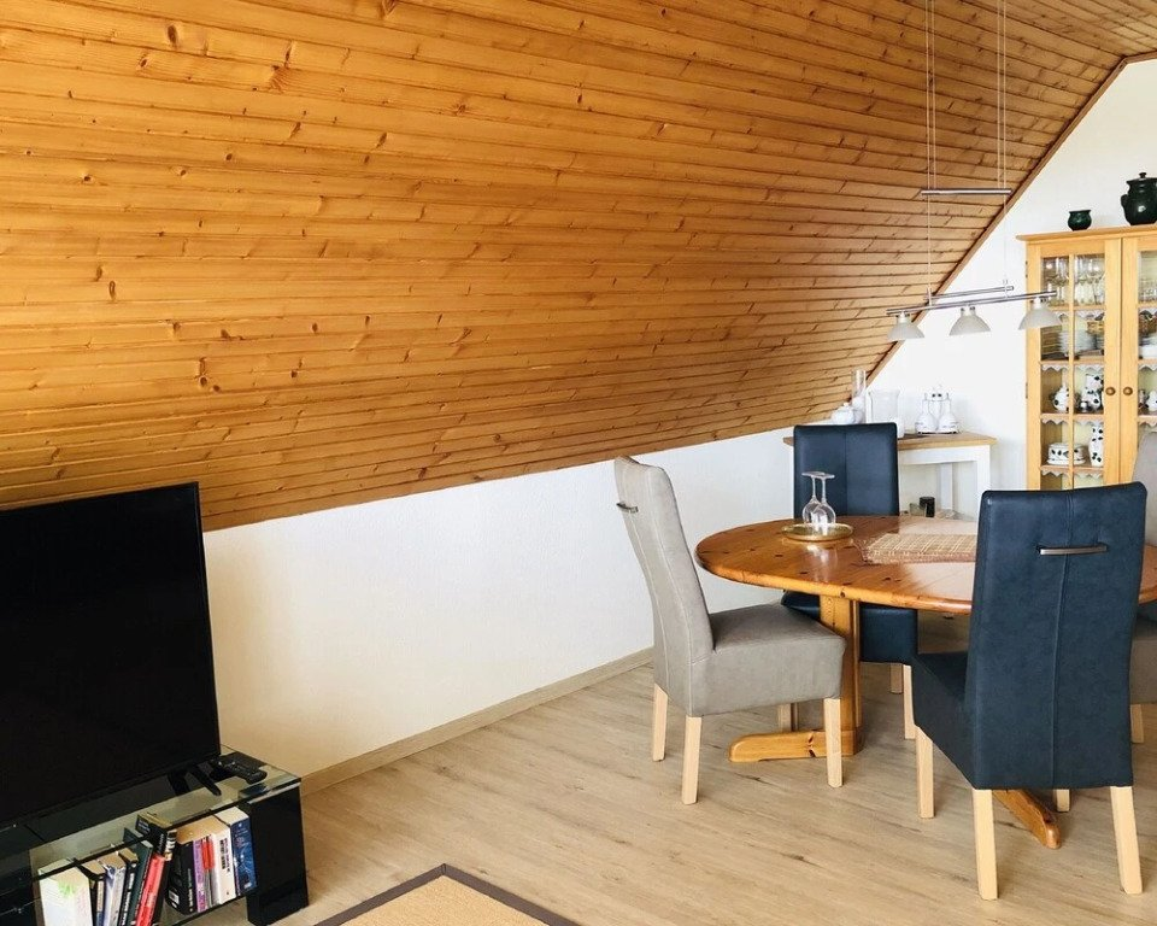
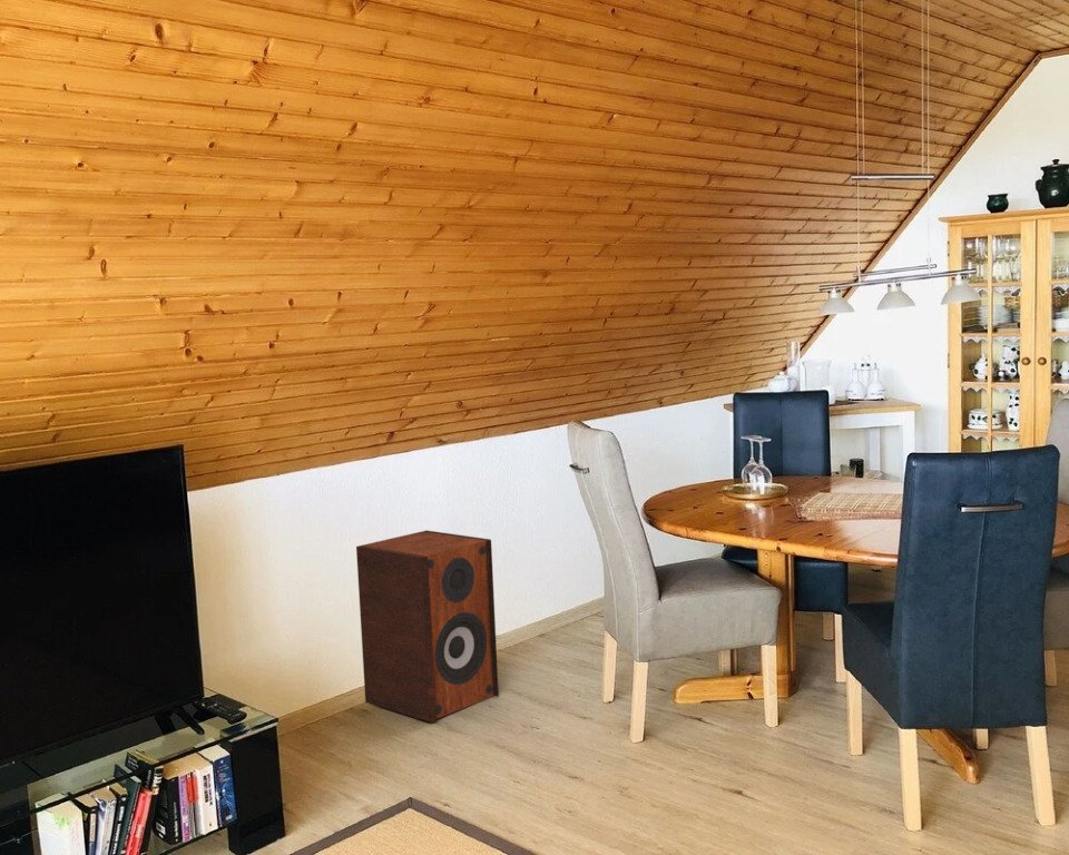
+ speaker (429, 621)
